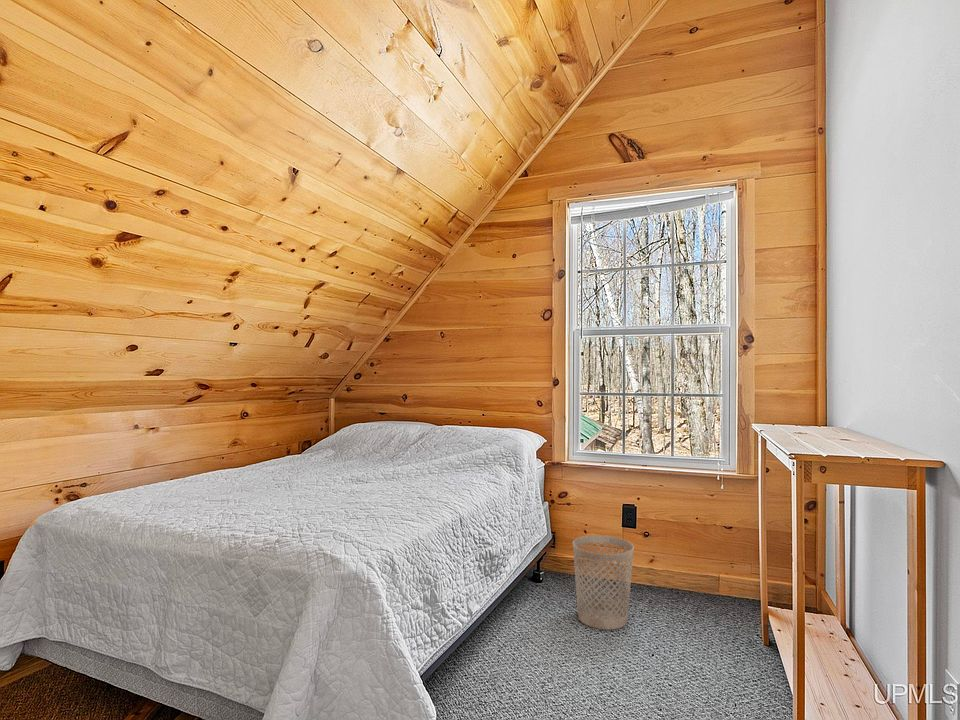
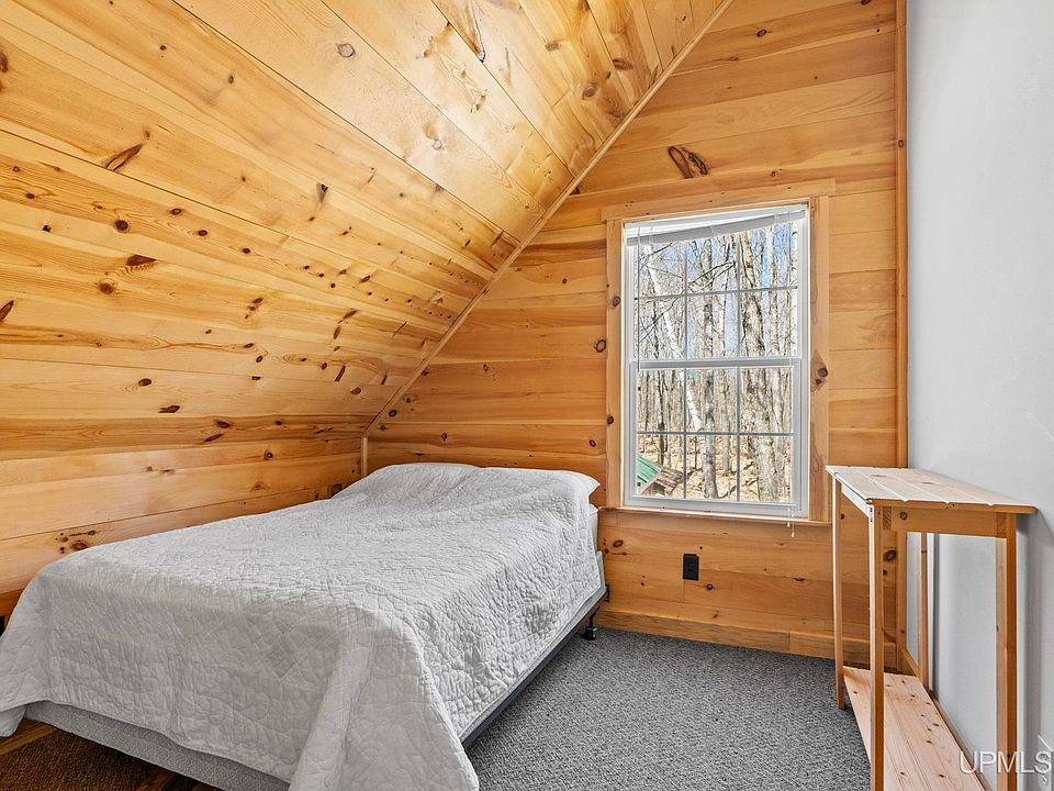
- wastebasket (602, 582)
